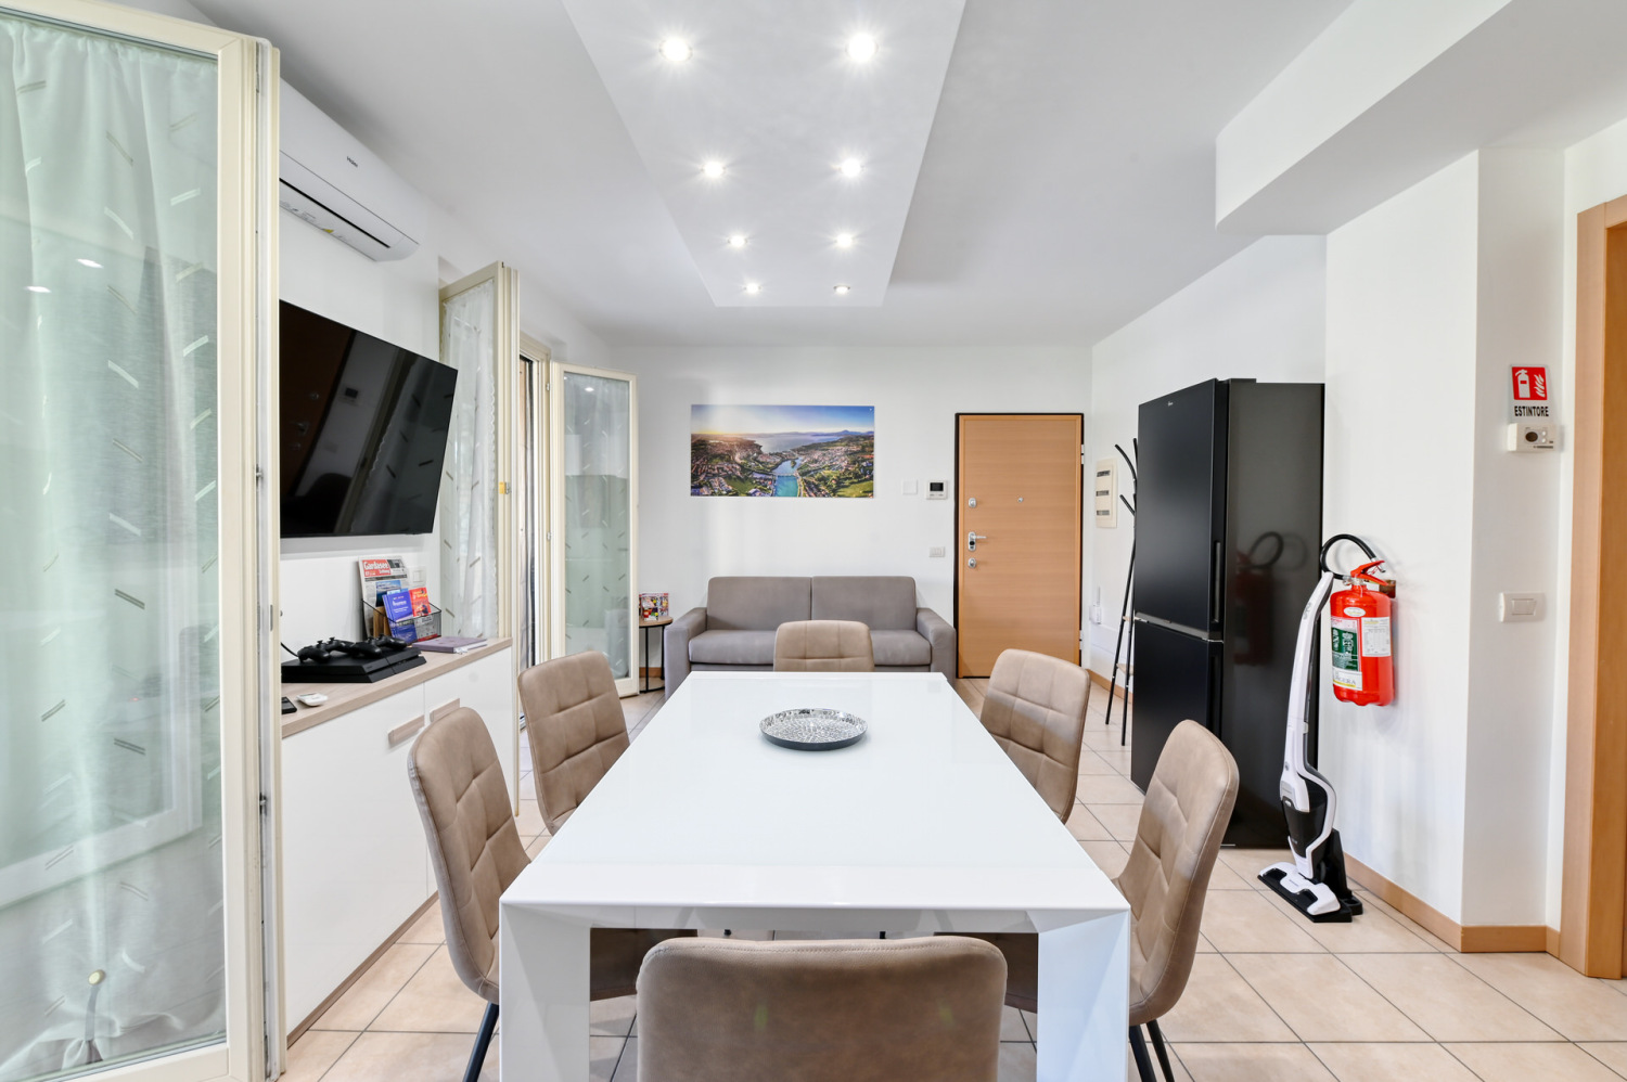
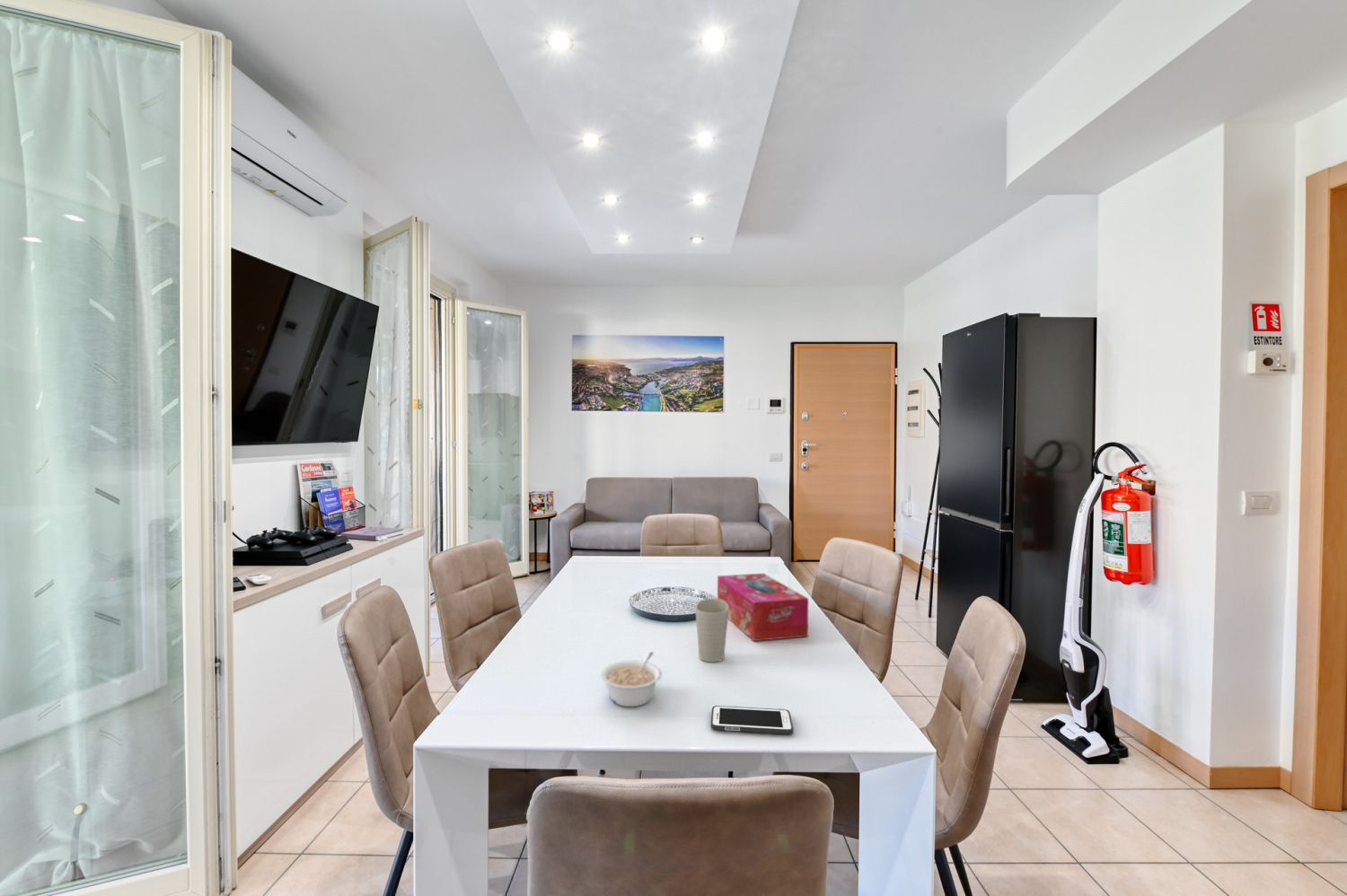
+ cup (711, 629)
+ tissue box (759, 603)
+ legume (630, 681)
+ cell phone (751, 719)
